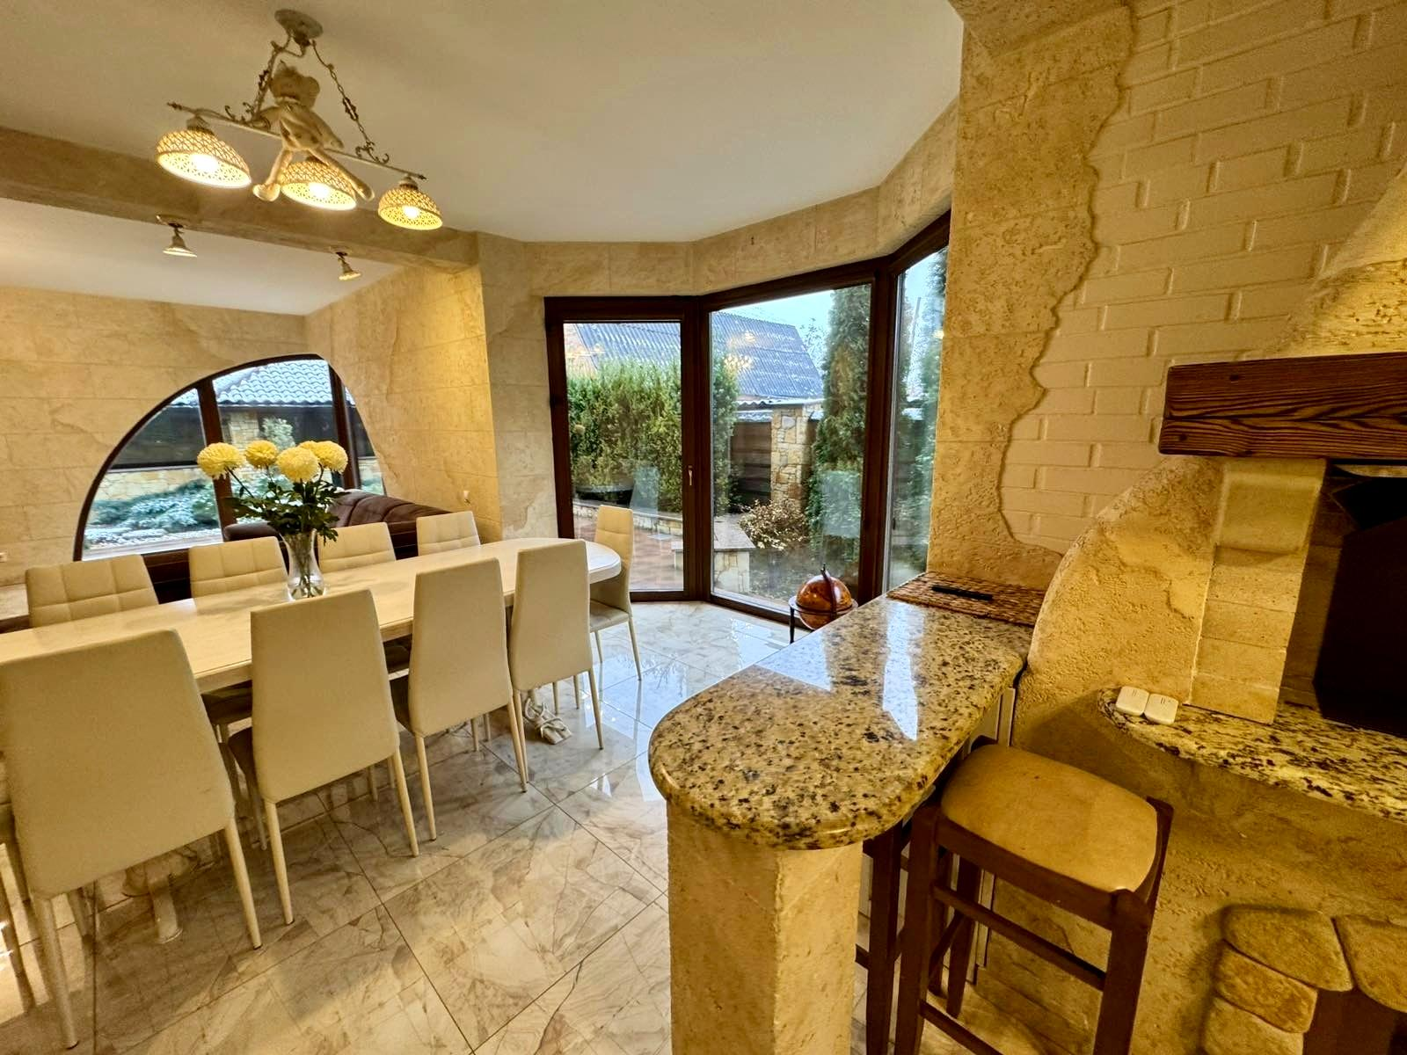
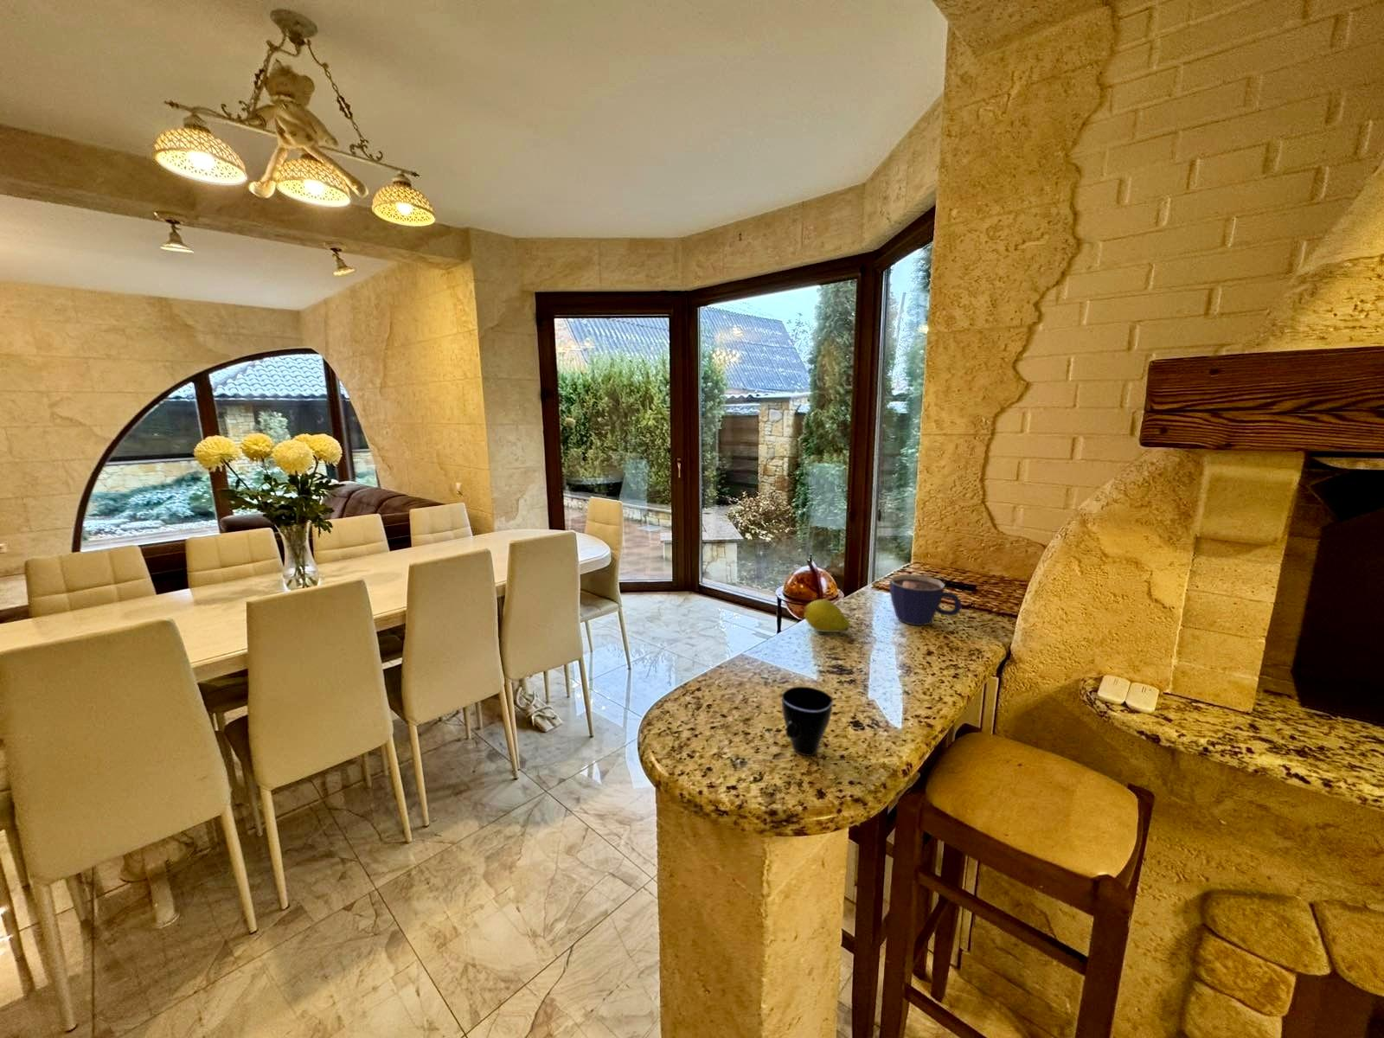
+ cup (803, 728)
+ fruit (829, 617)
+ cup (924, 601)
